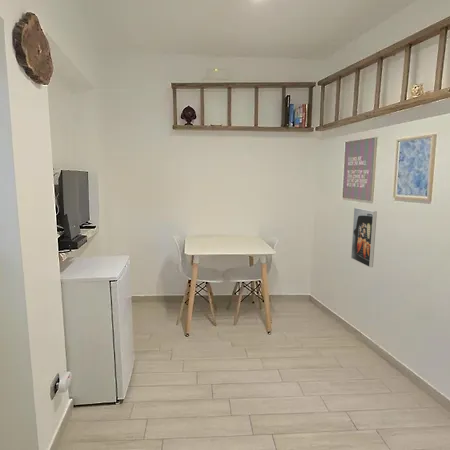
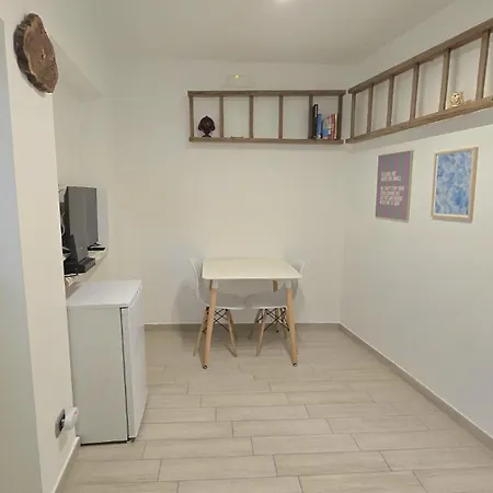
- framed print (363, 236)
